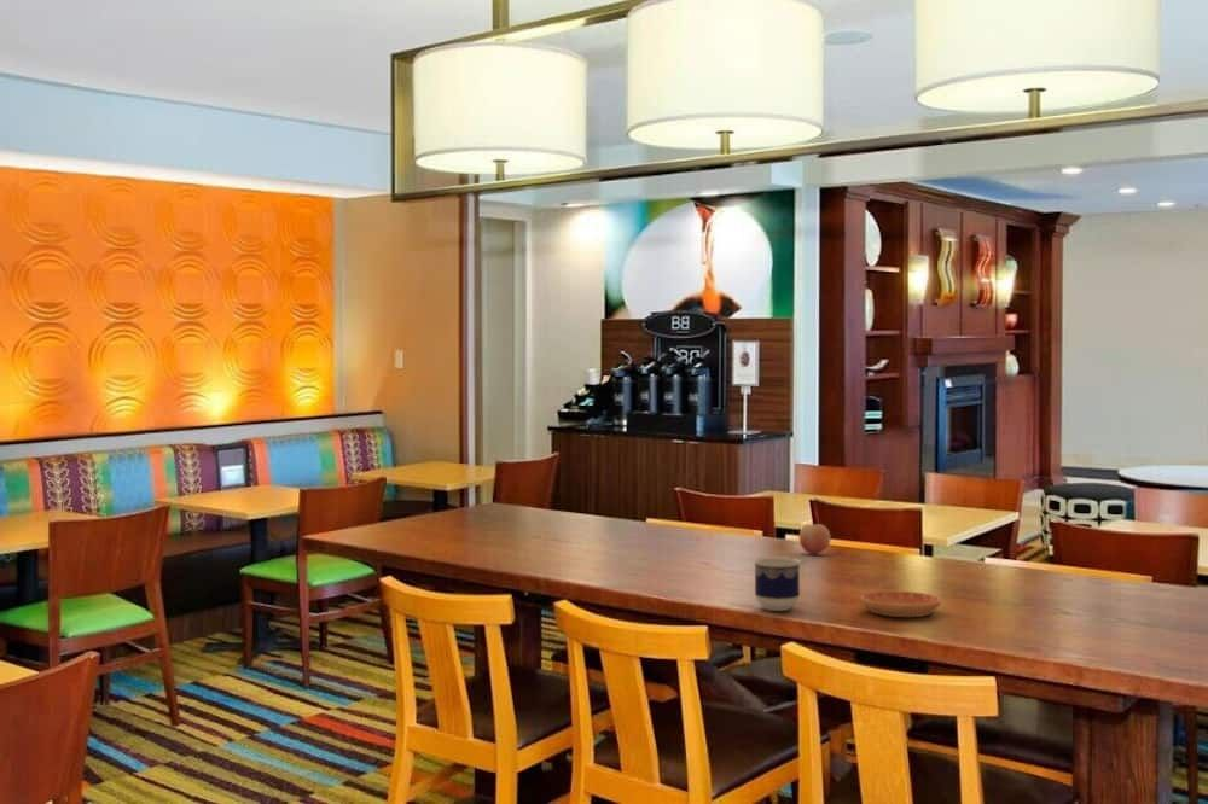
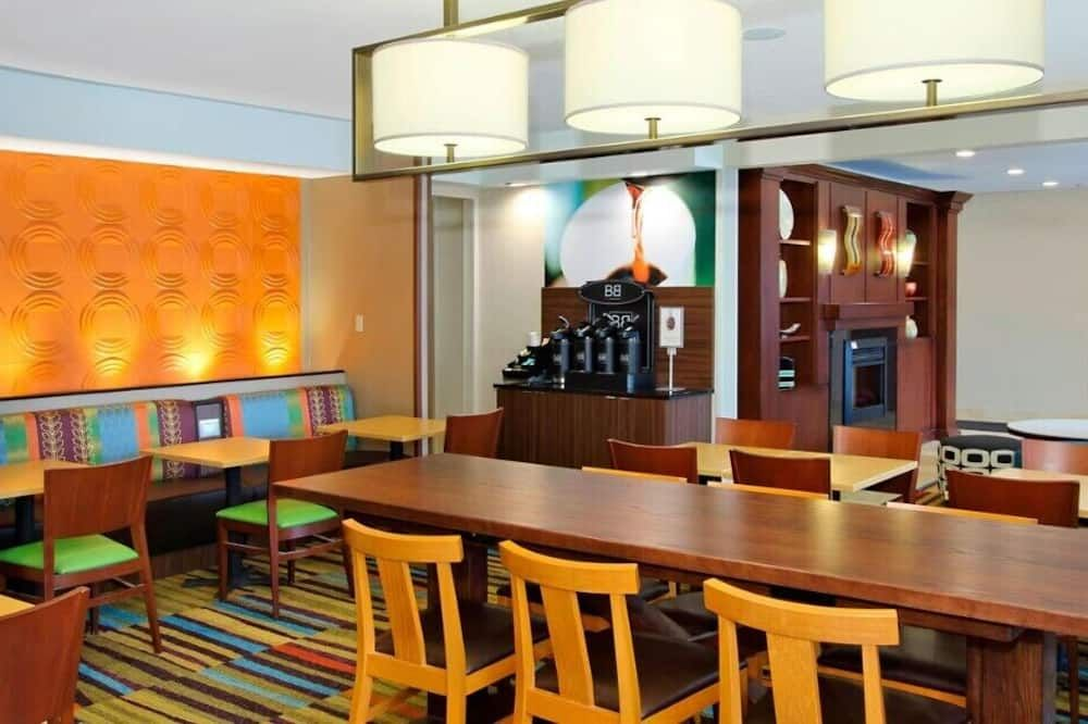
- fruit (814, 538)
- saucer (900, 604)
- cup (780, 583)
